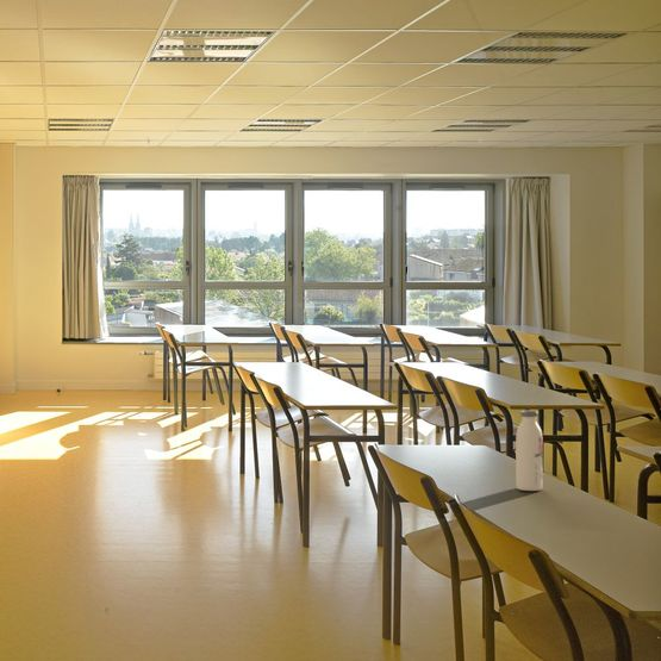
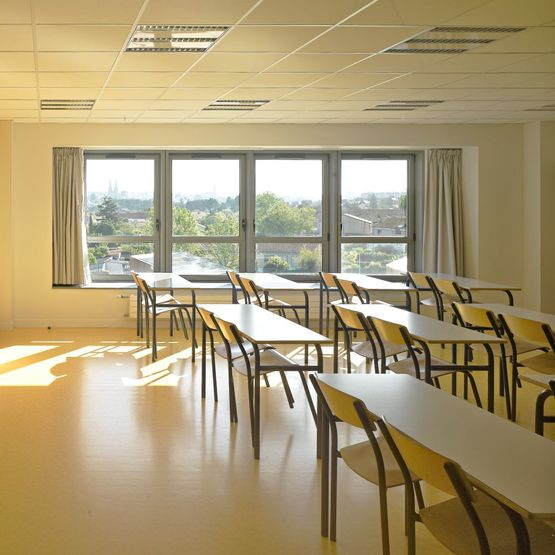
- water bottle (529, 449)
